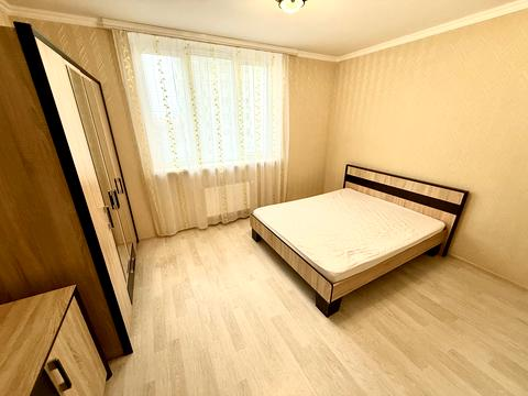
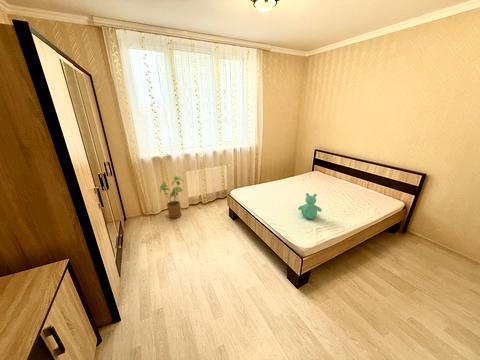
+ house plant (174, 198)
+ teddy bear (309, 204)
